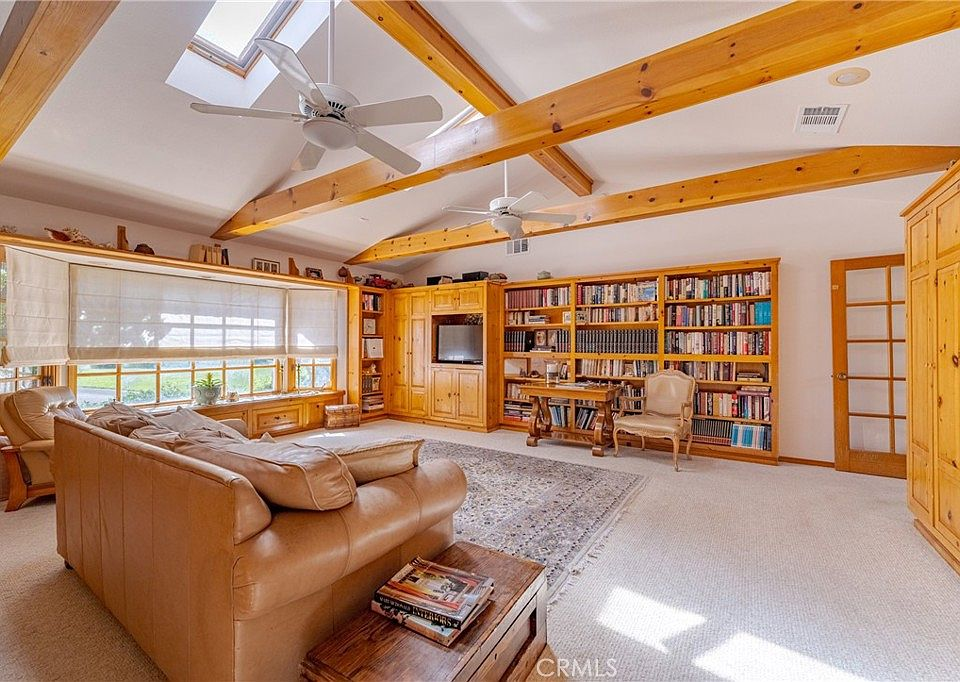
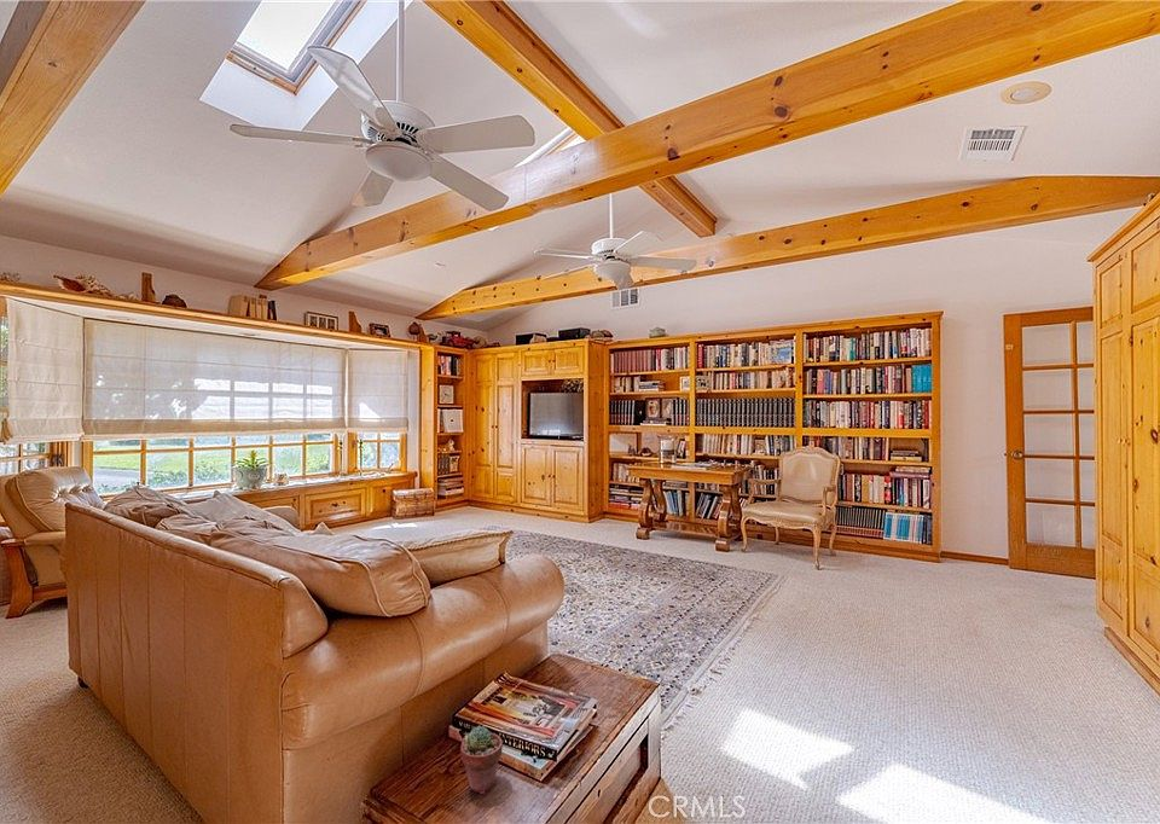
+ potted succulent (481, 755)
